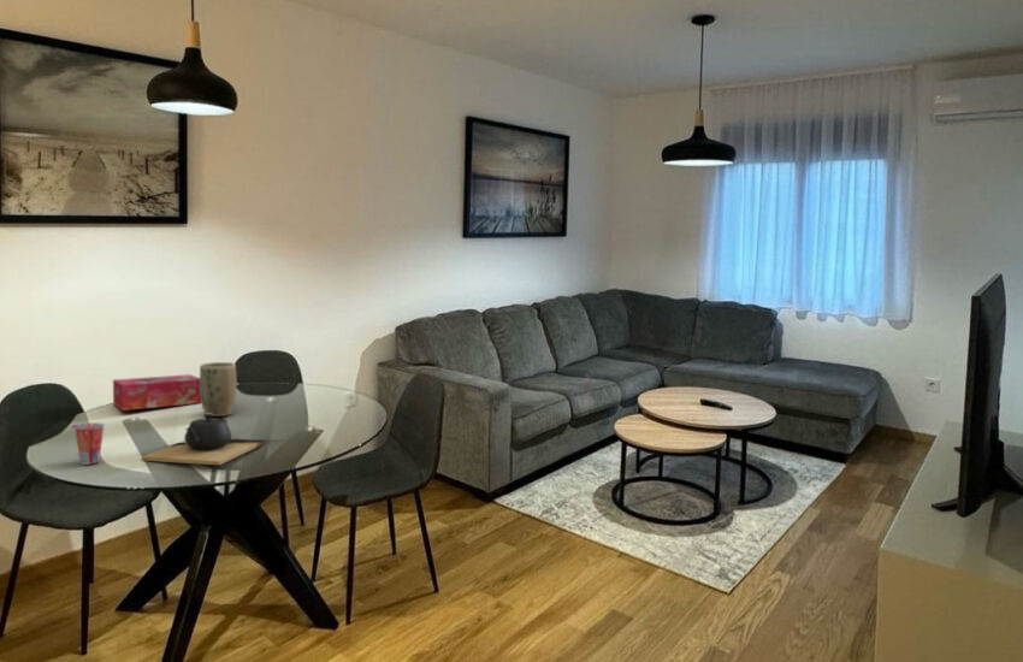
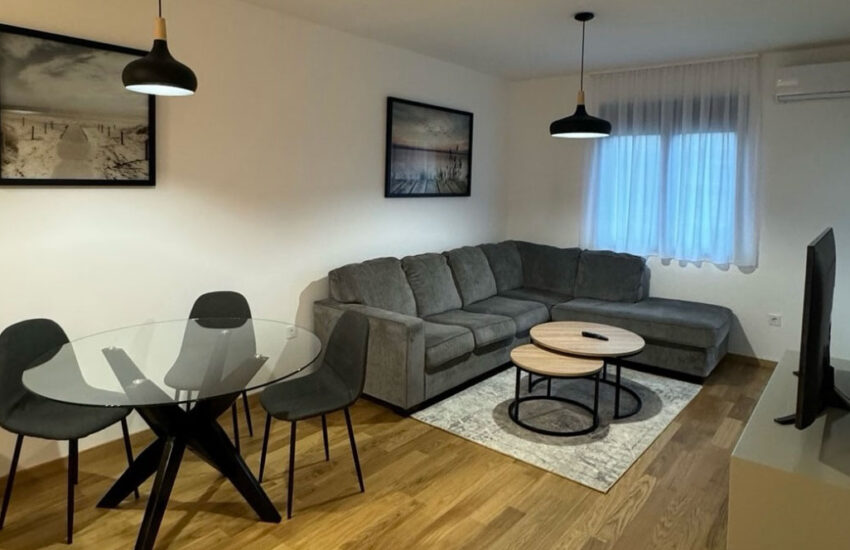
- teapot (206, 432)
- plant pot (218, 389)
- tissue box (158, 391)
- cup (88, 443)
